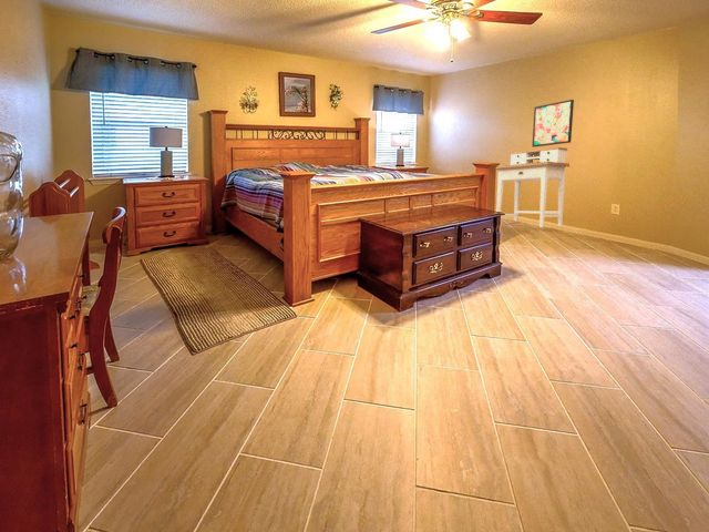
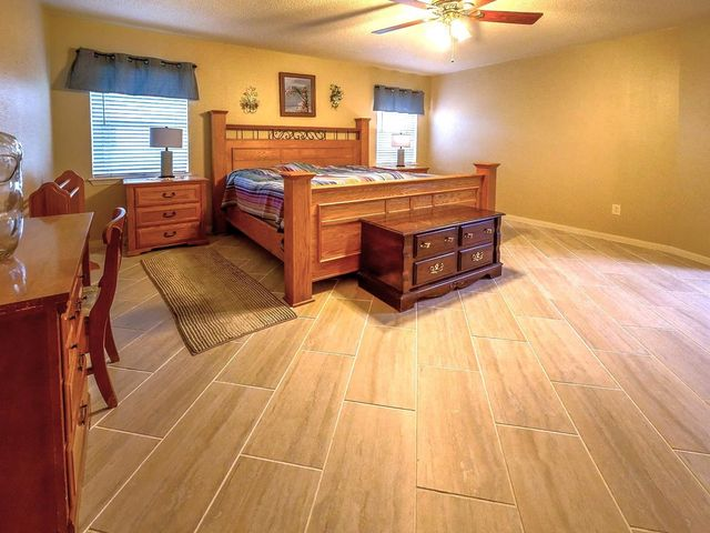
- desk (528, 180)
- wall art (552, 124)
